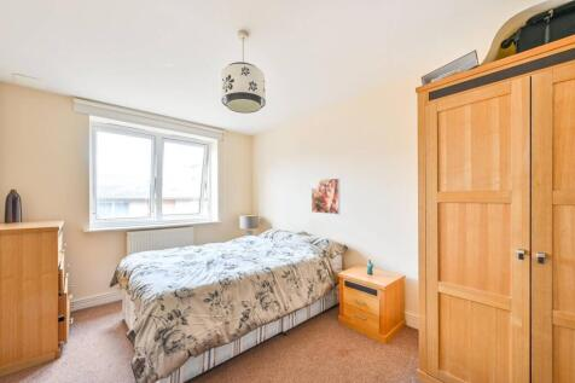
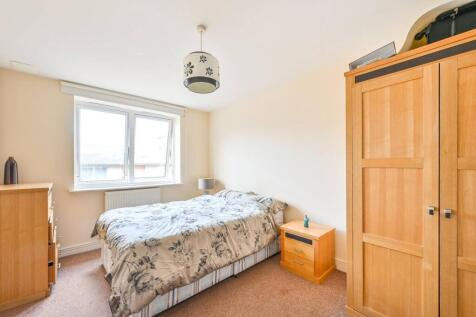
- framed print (325, 196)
